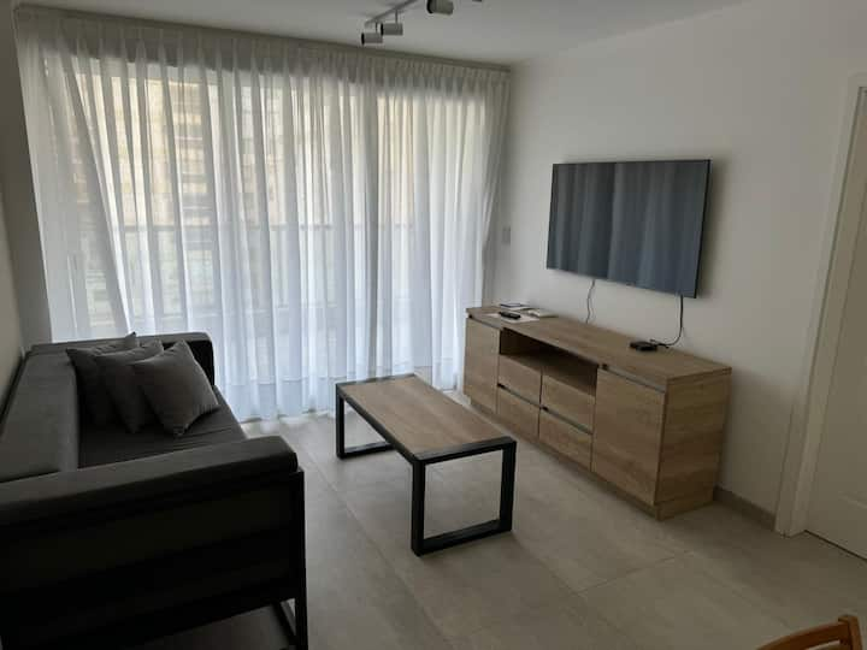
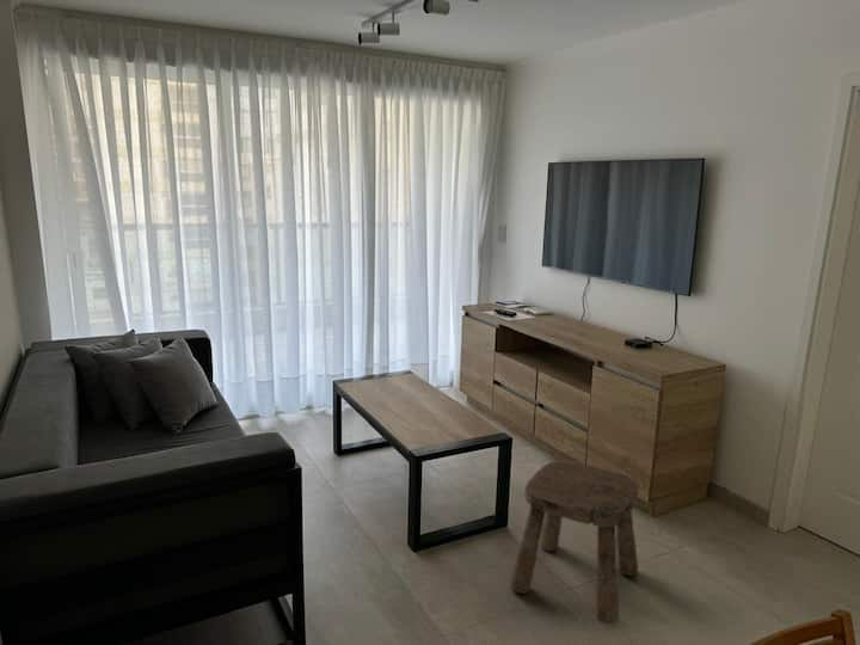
+ stool (580, 522)
